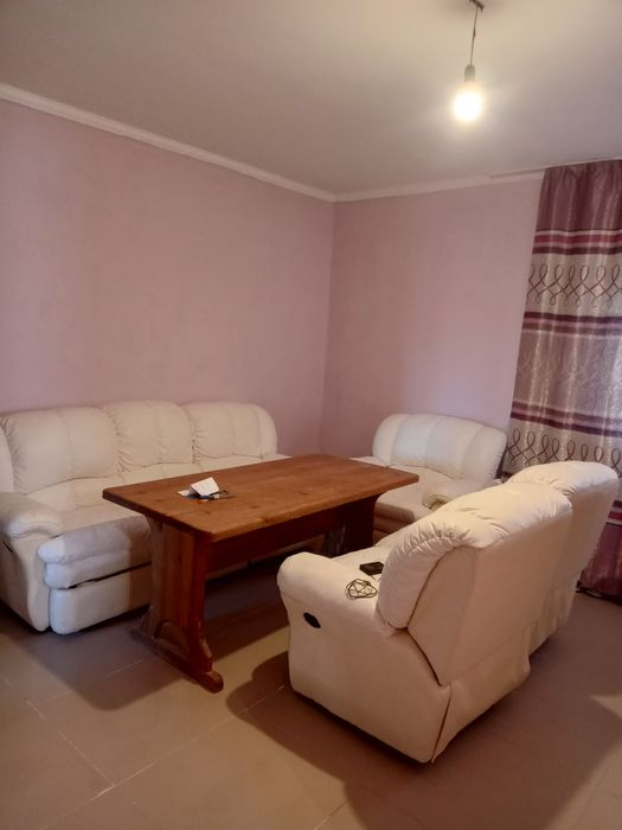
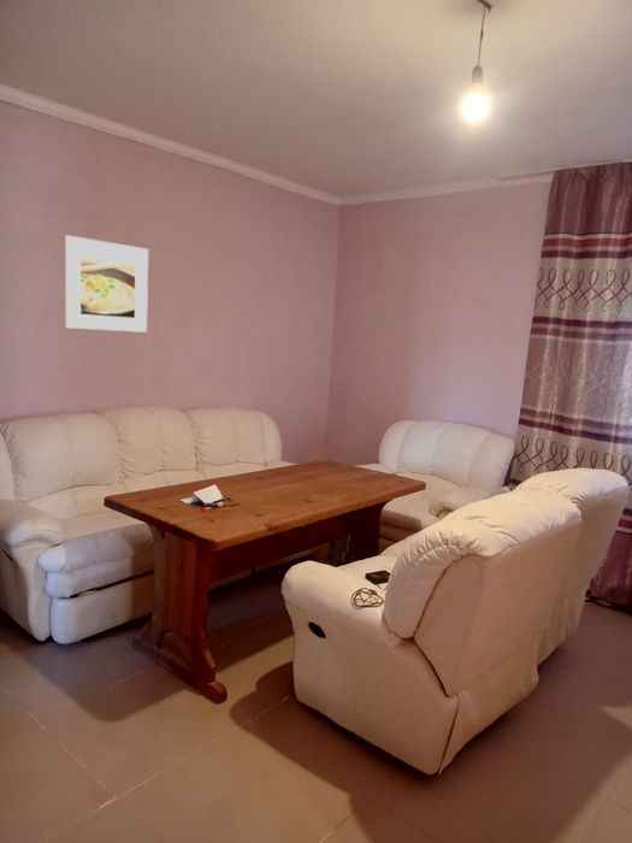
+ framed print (108, 287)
